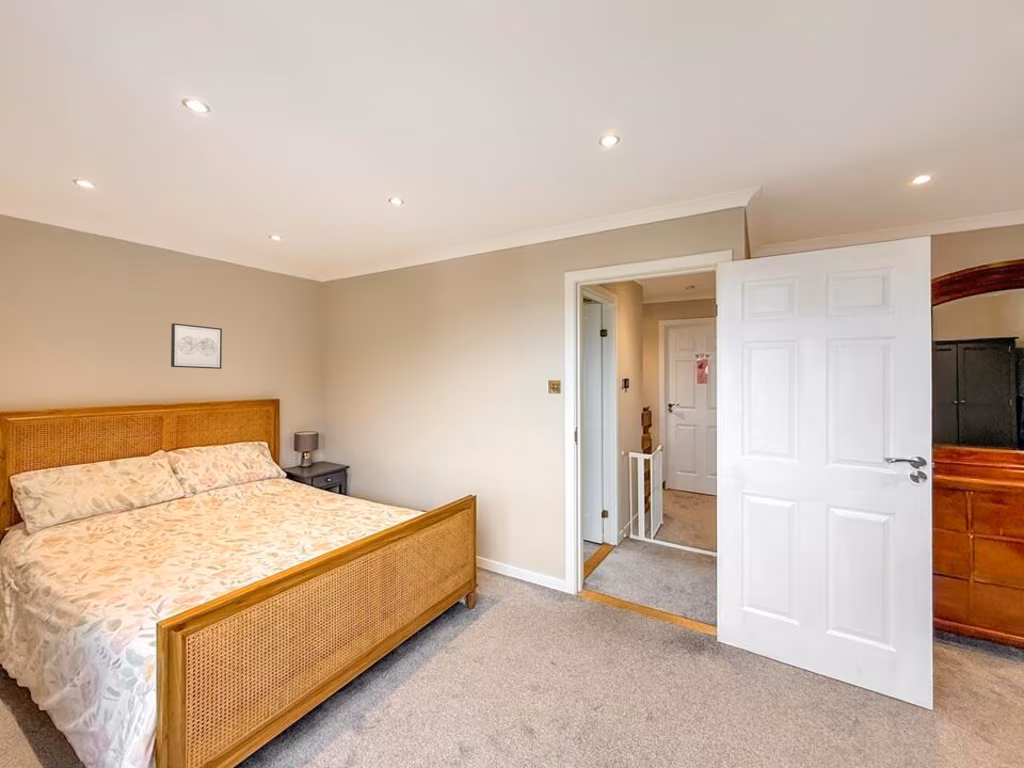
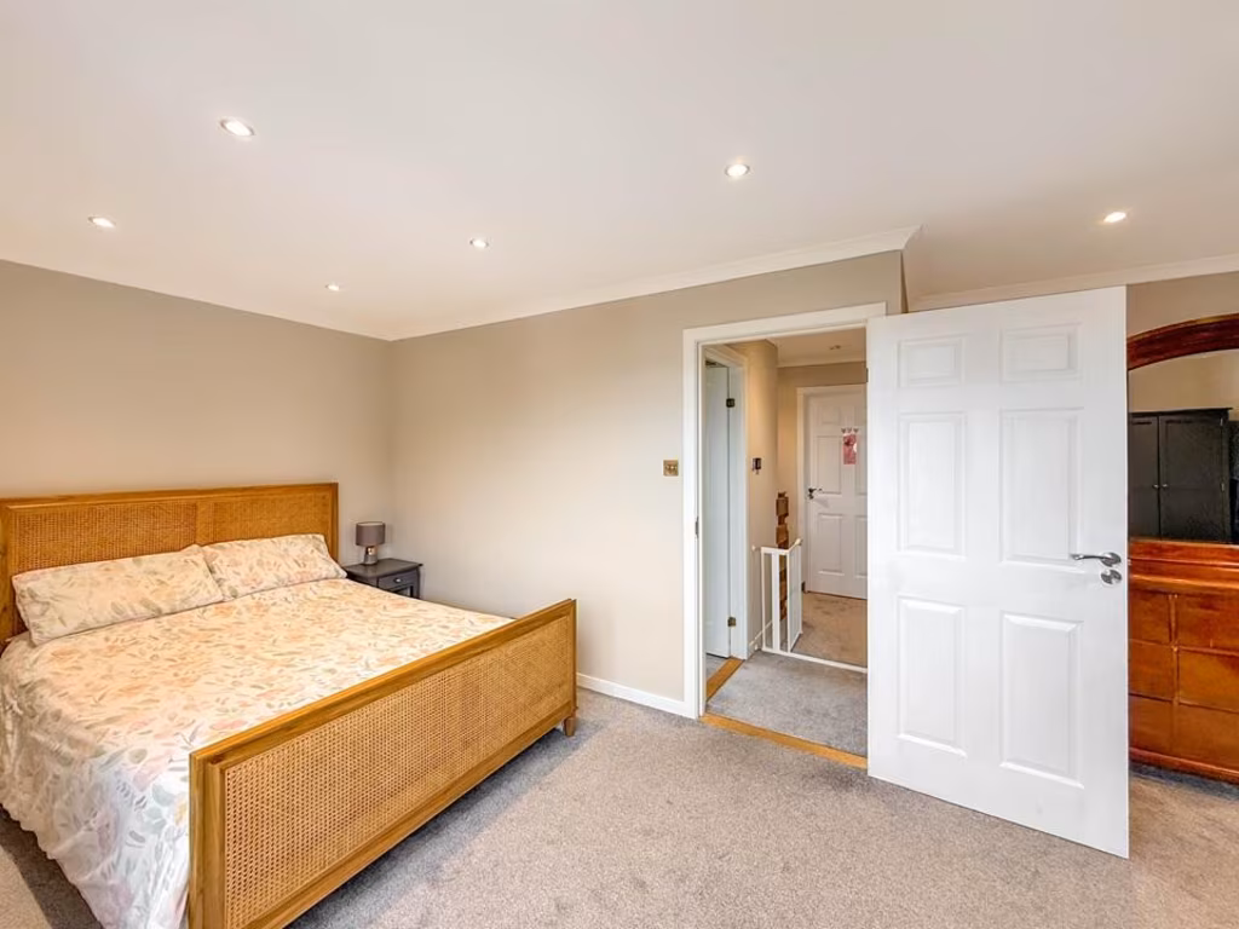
- wall art (197, 346)
